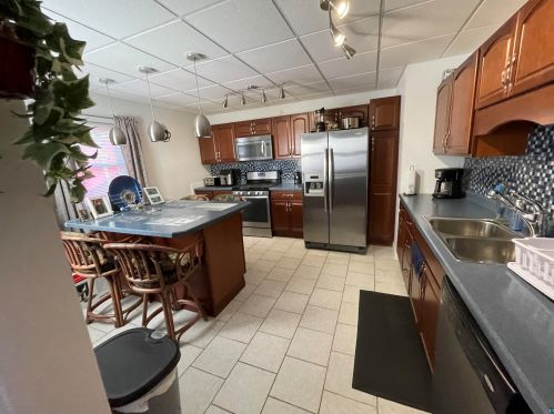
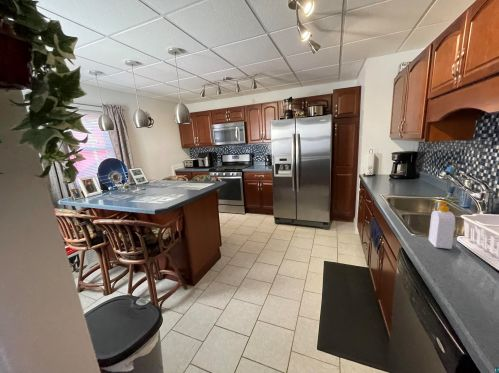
+ soap bottle (441, 223)
